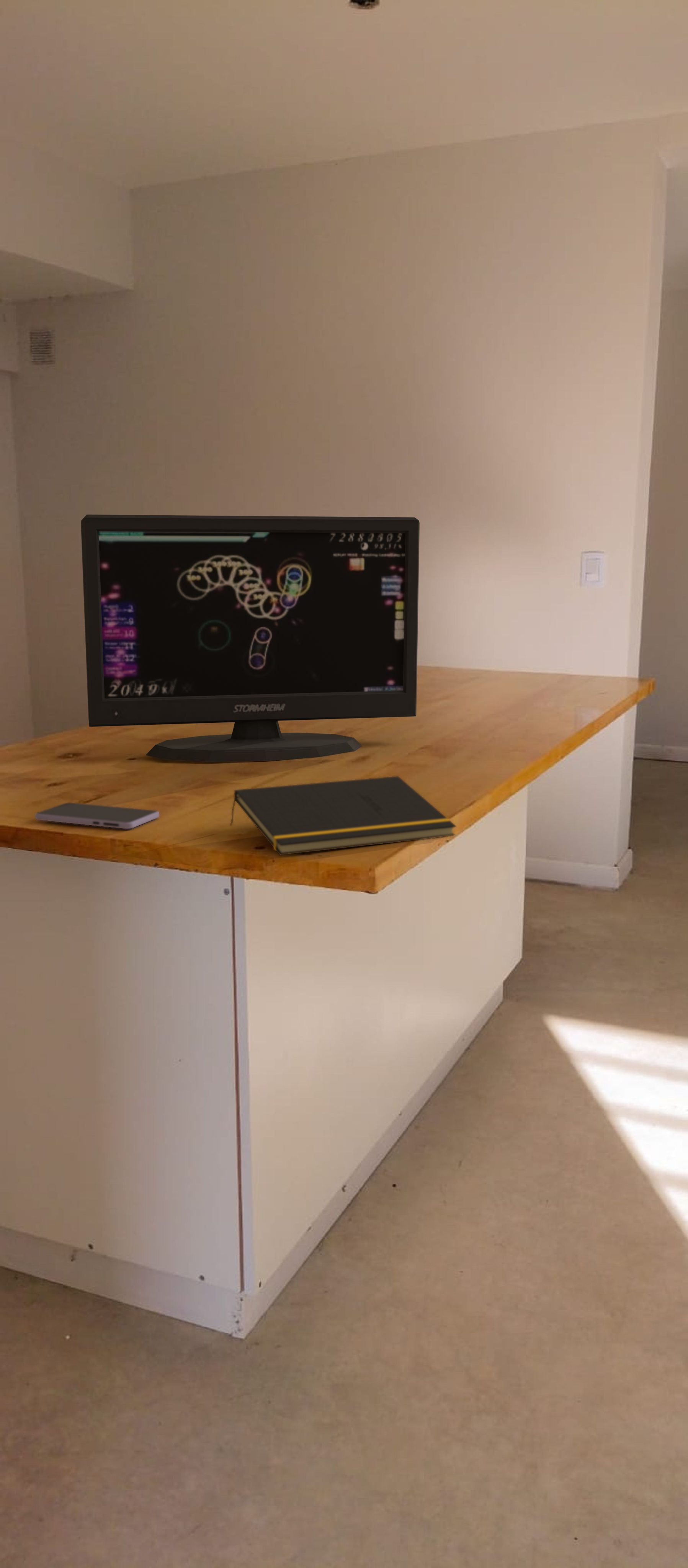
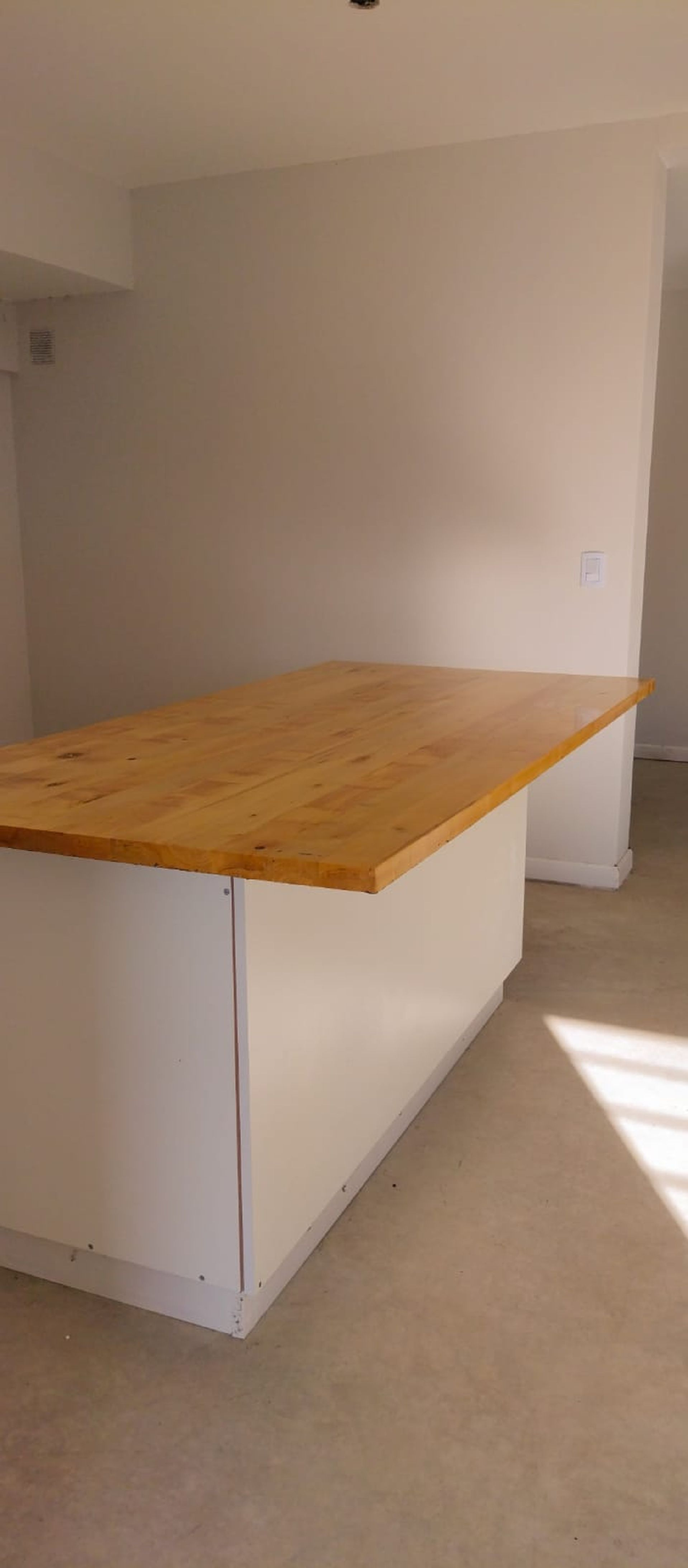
- smartphone (97, 815)
- notepad (343, 812)
- computer monitor (255, 636)
